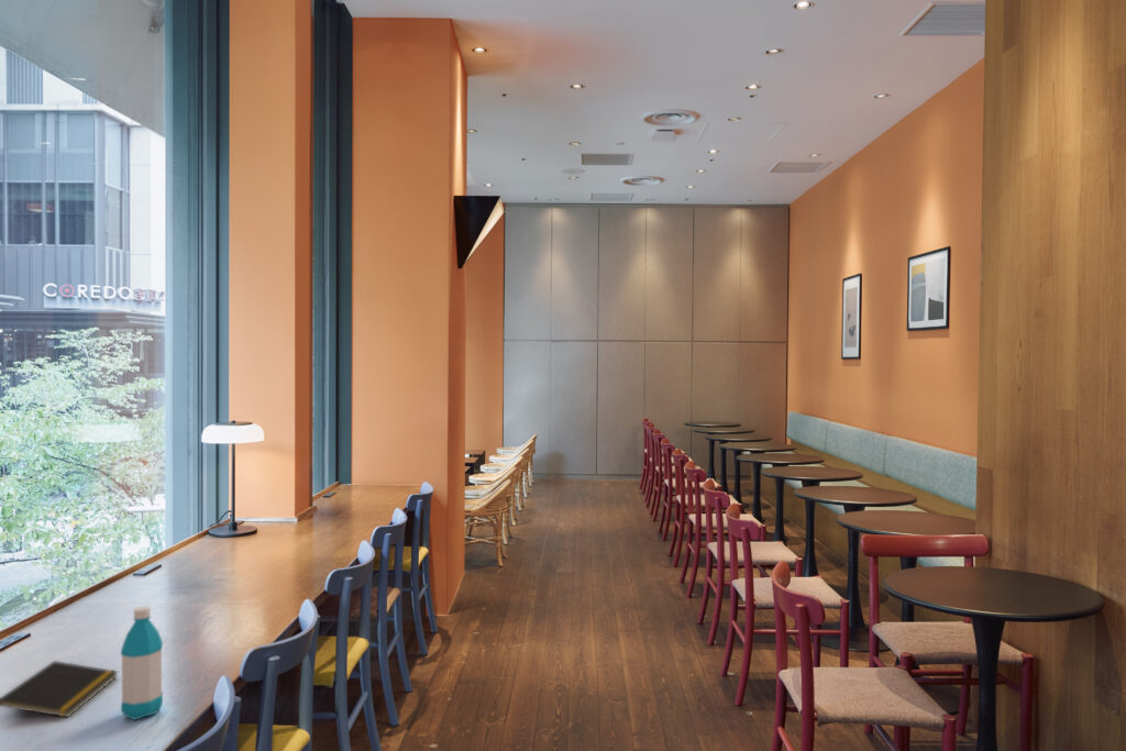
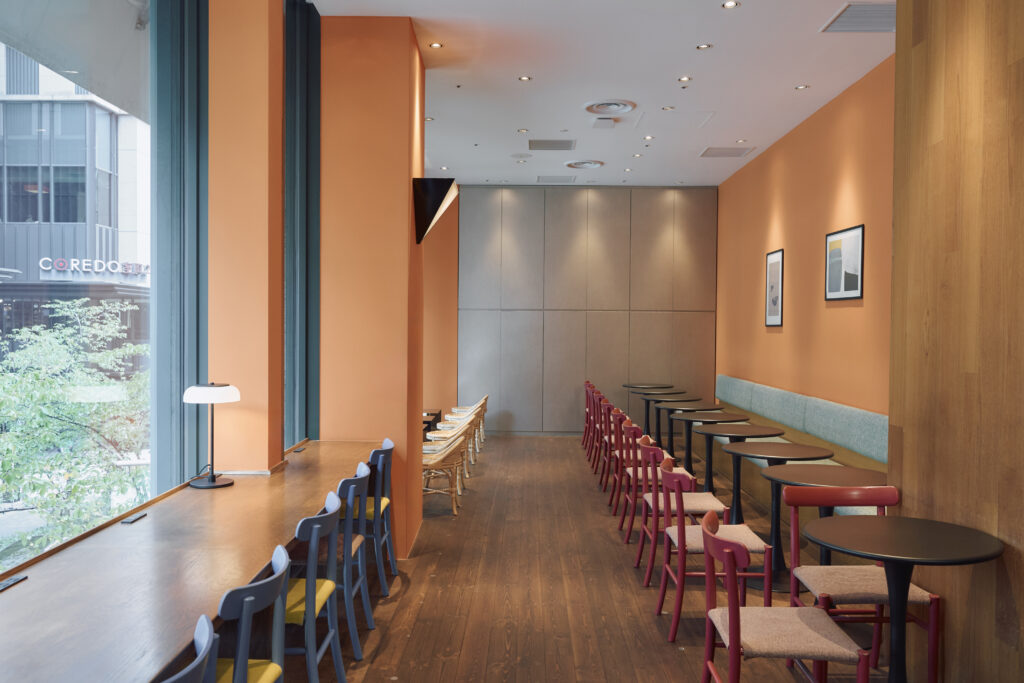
- notepad (60, 687)
- water bottle (142, 661)
